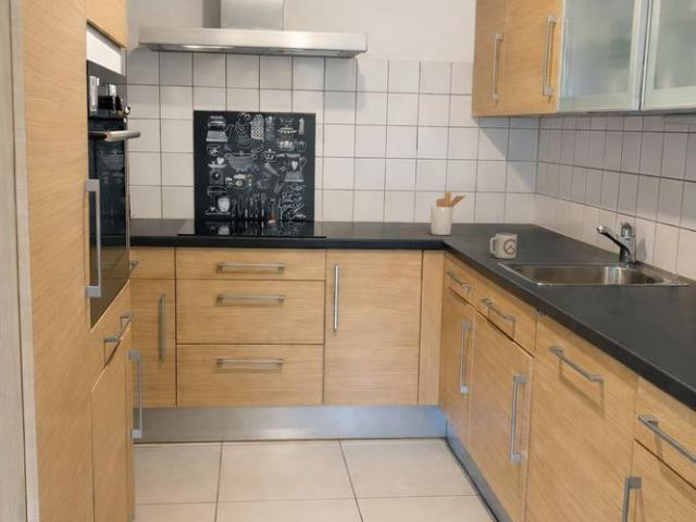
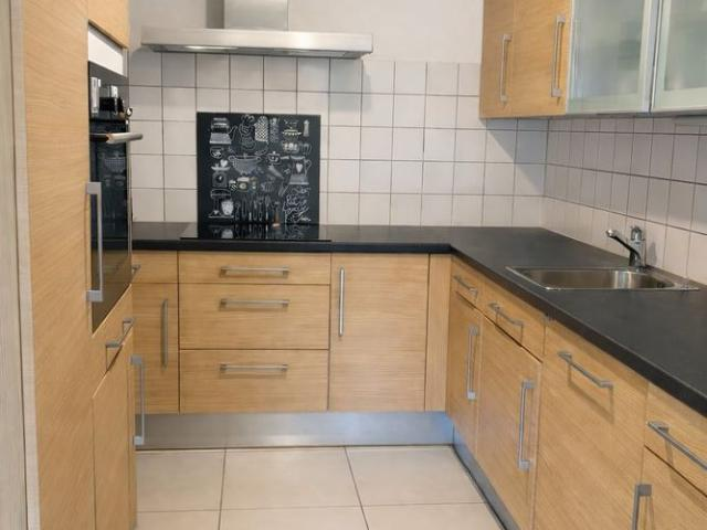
- utensil holder (447, 213)
- cup (502, 246)
